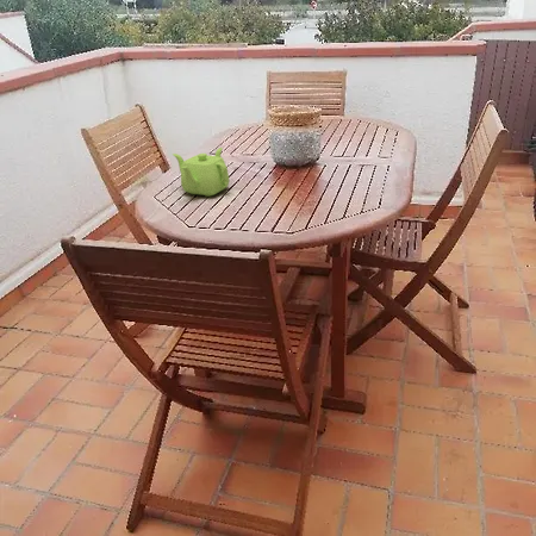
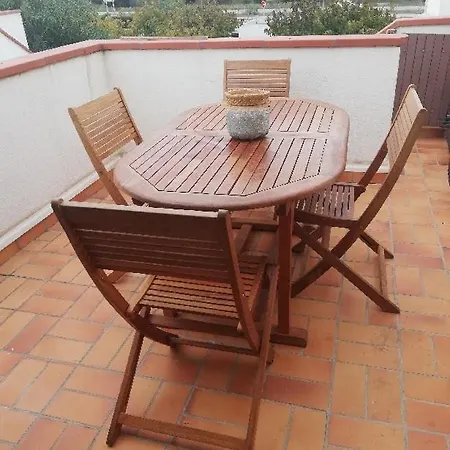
- teapot (200, 172)
